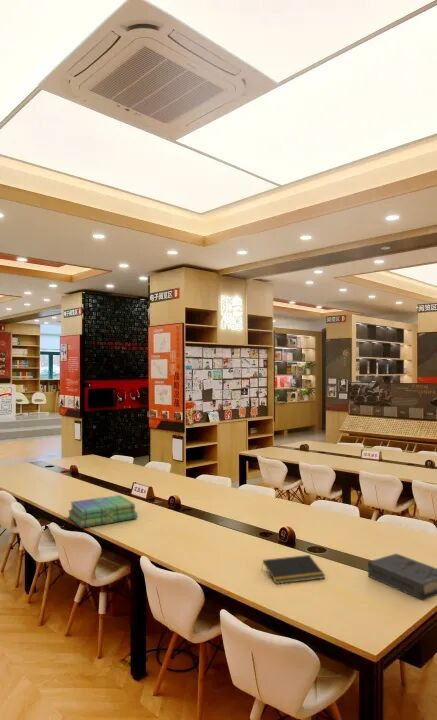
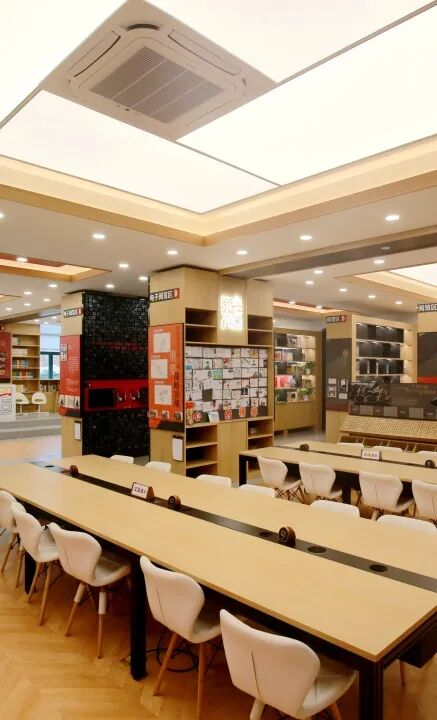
- book (408, 574)
- notepad (293, 568)
- stack of books (102, 510)
